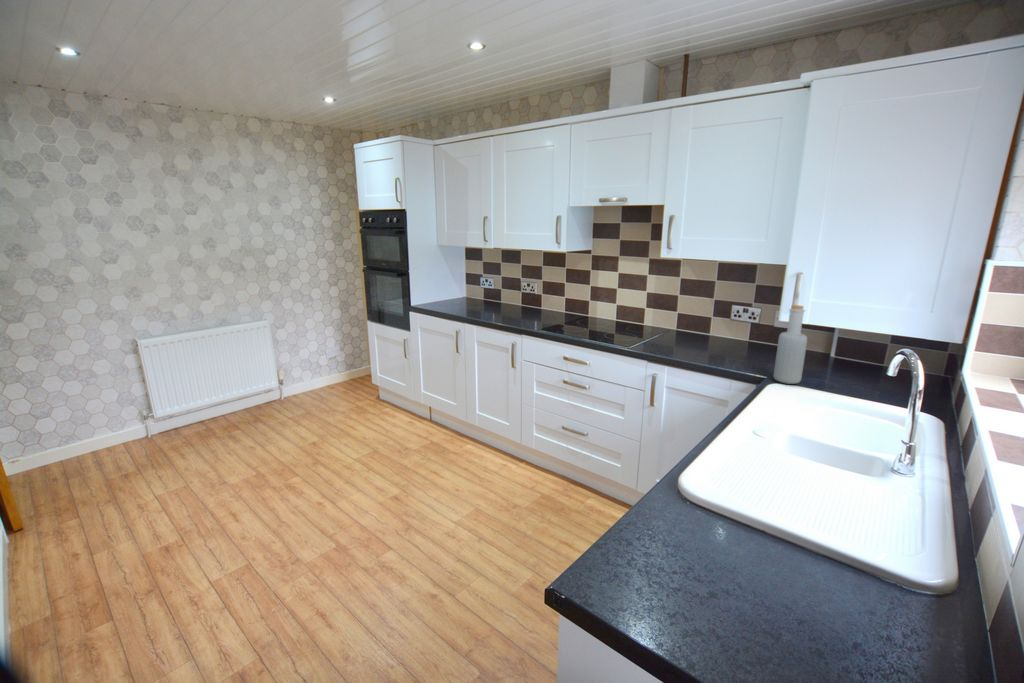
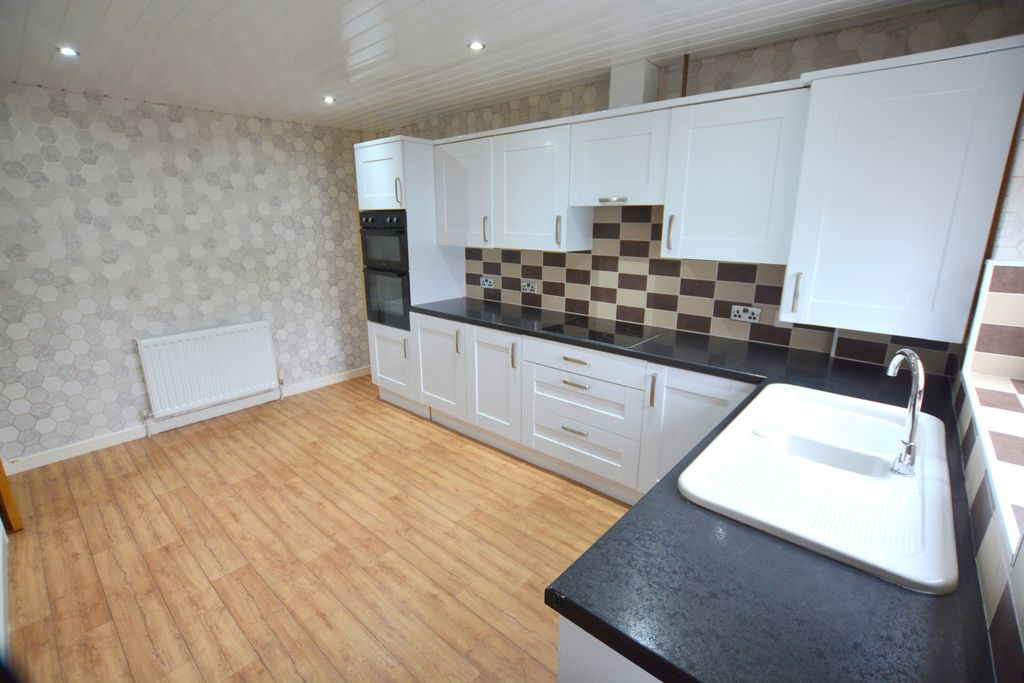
- bottle (791, 344)
